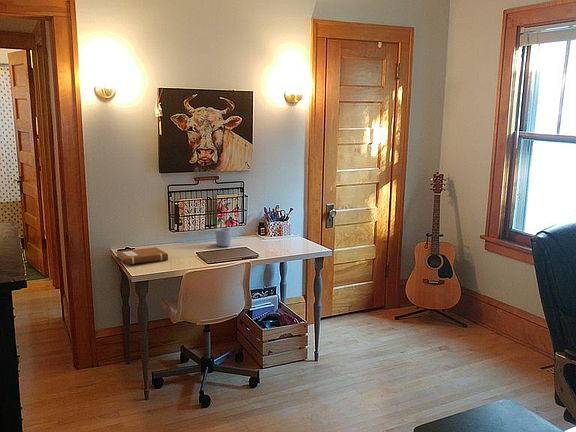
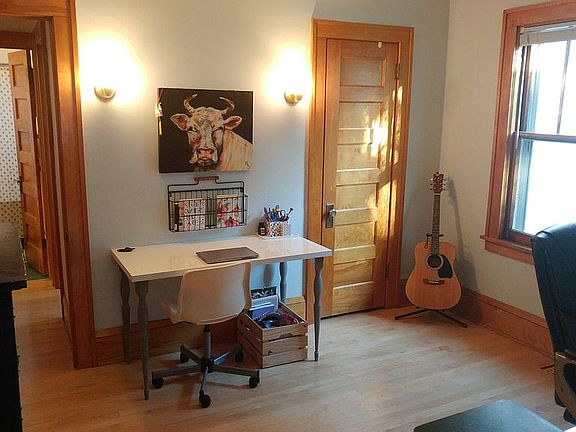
- mug (222, 237)
- notebook (140, 255)
